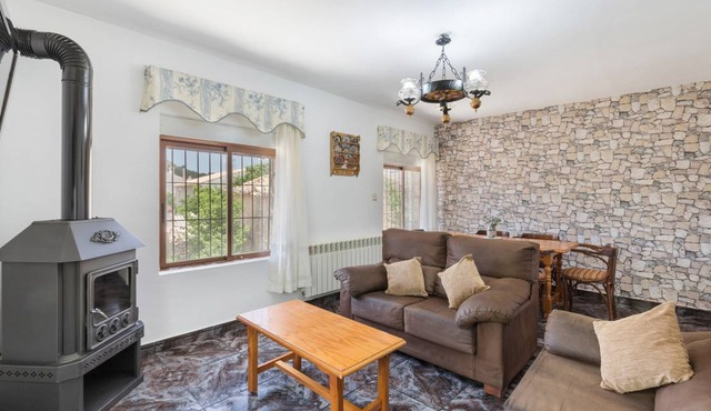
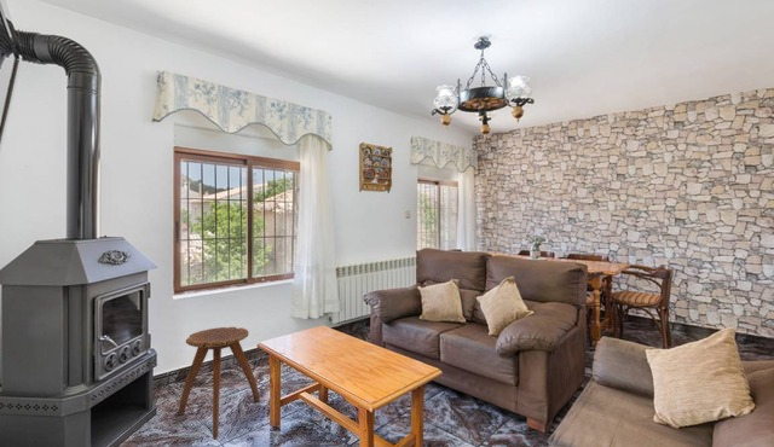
+ stool (215, 372)
